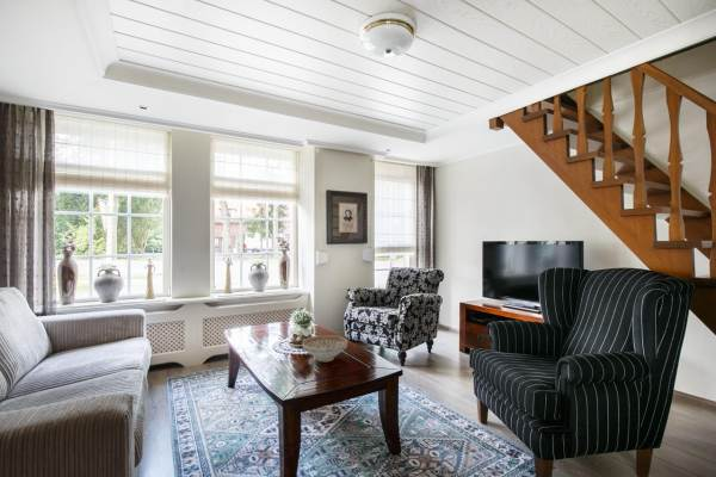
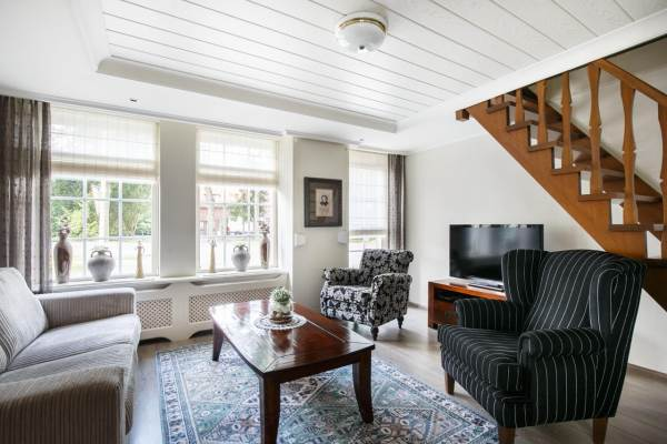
- decorative bowl (325, 349)
